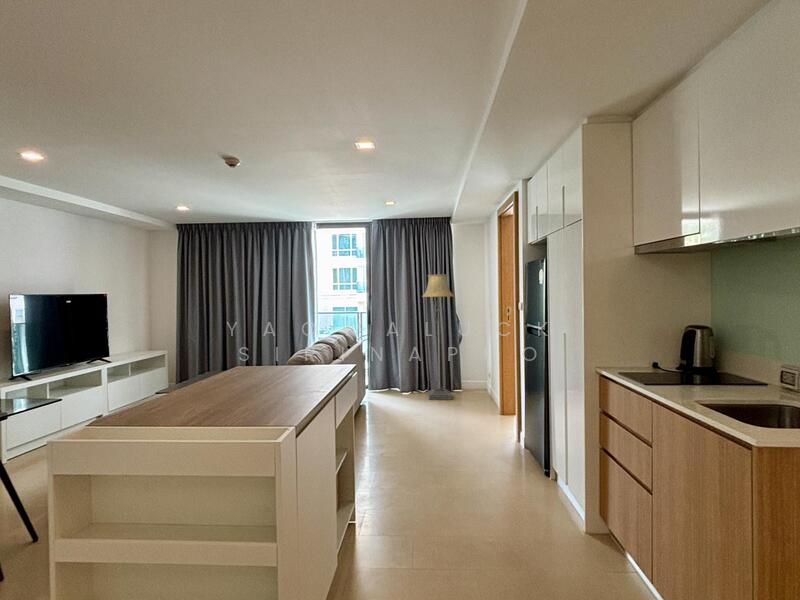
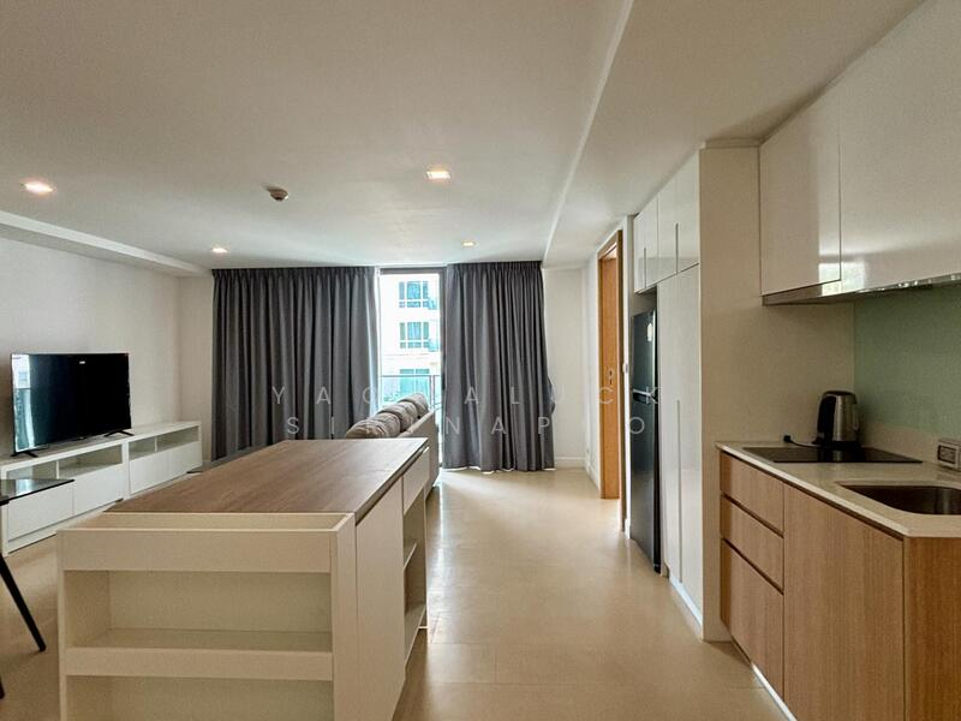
- floor lamp (438, 336)
